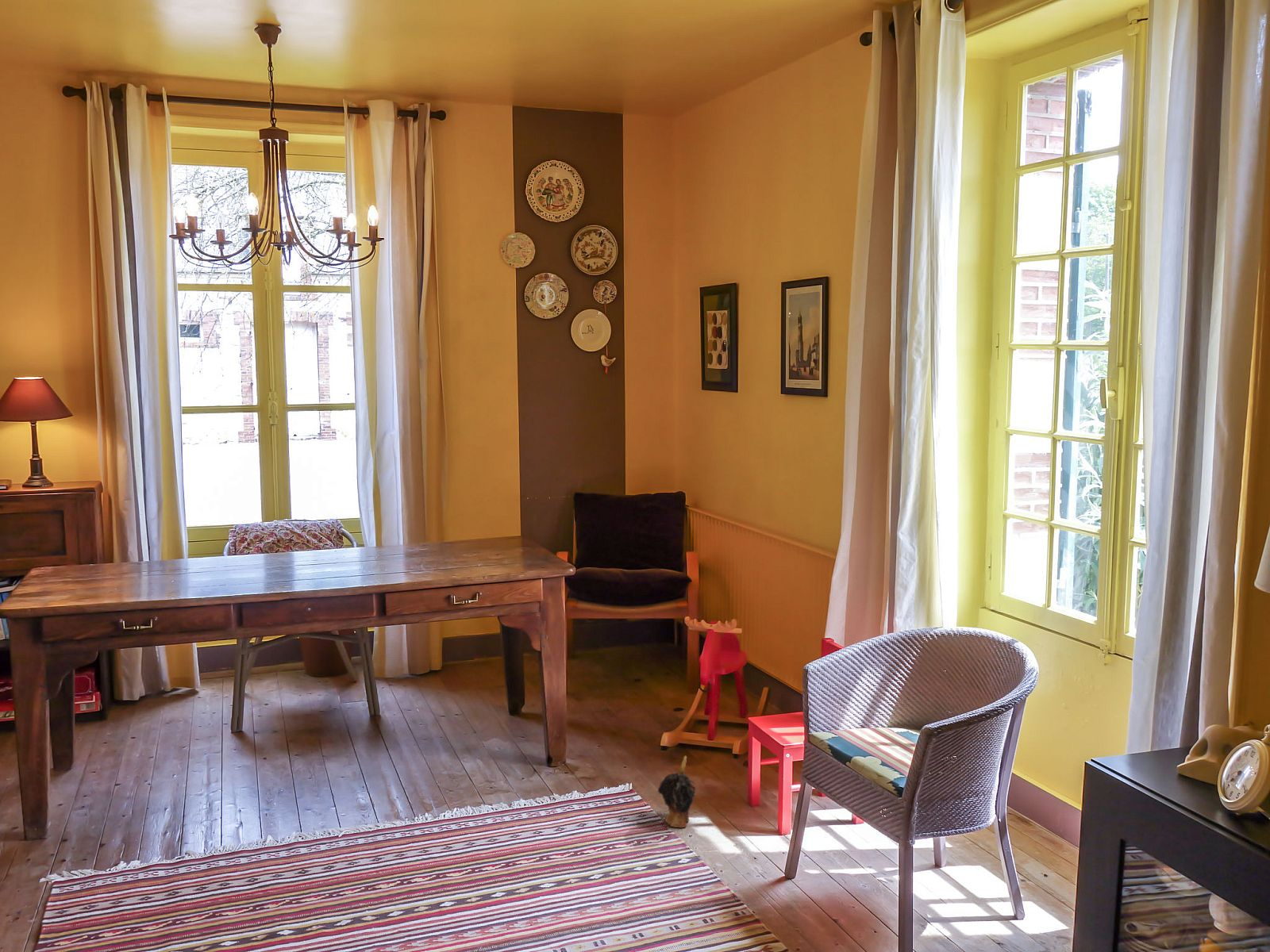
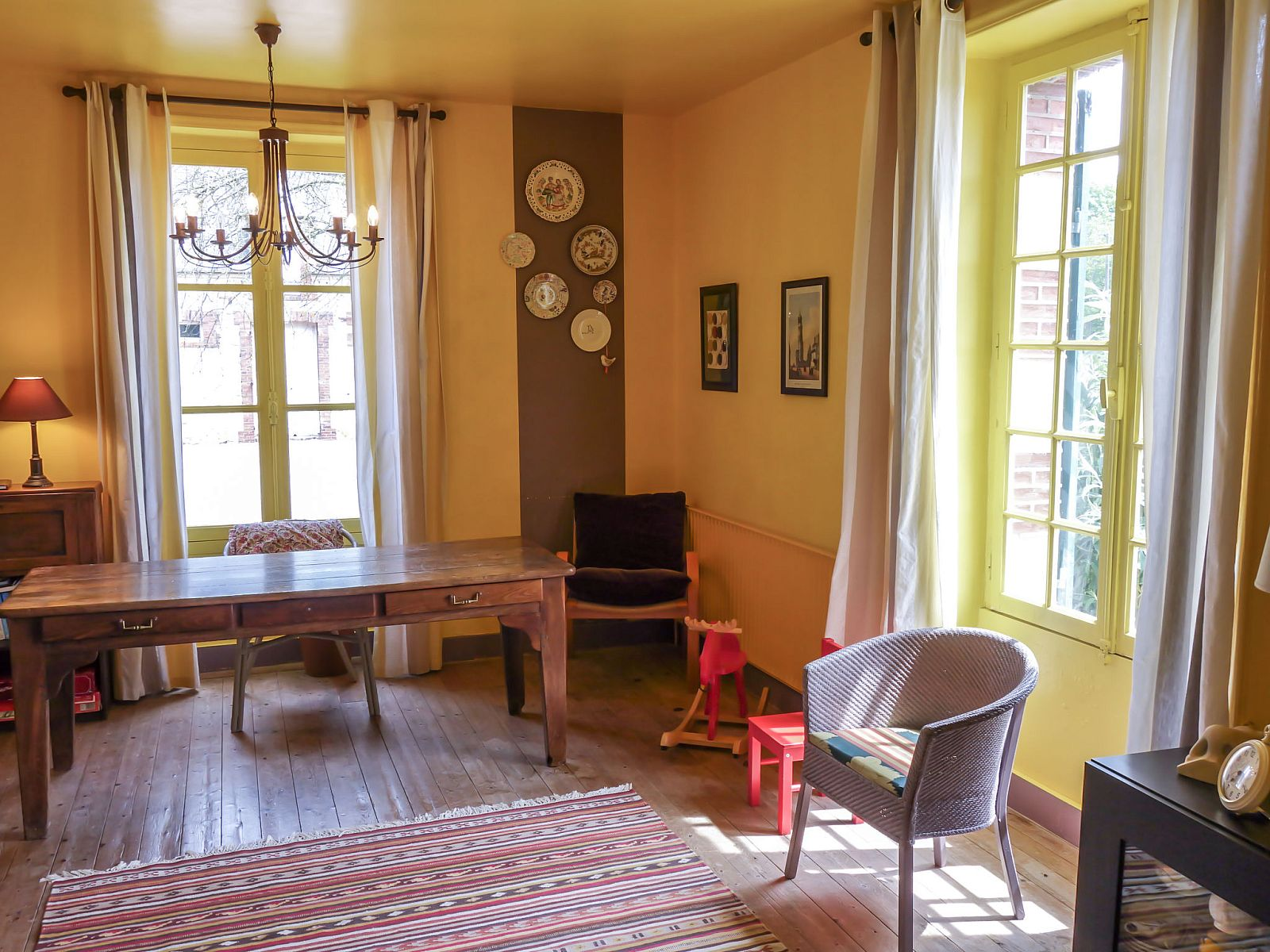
- plush toy (676, 789)
